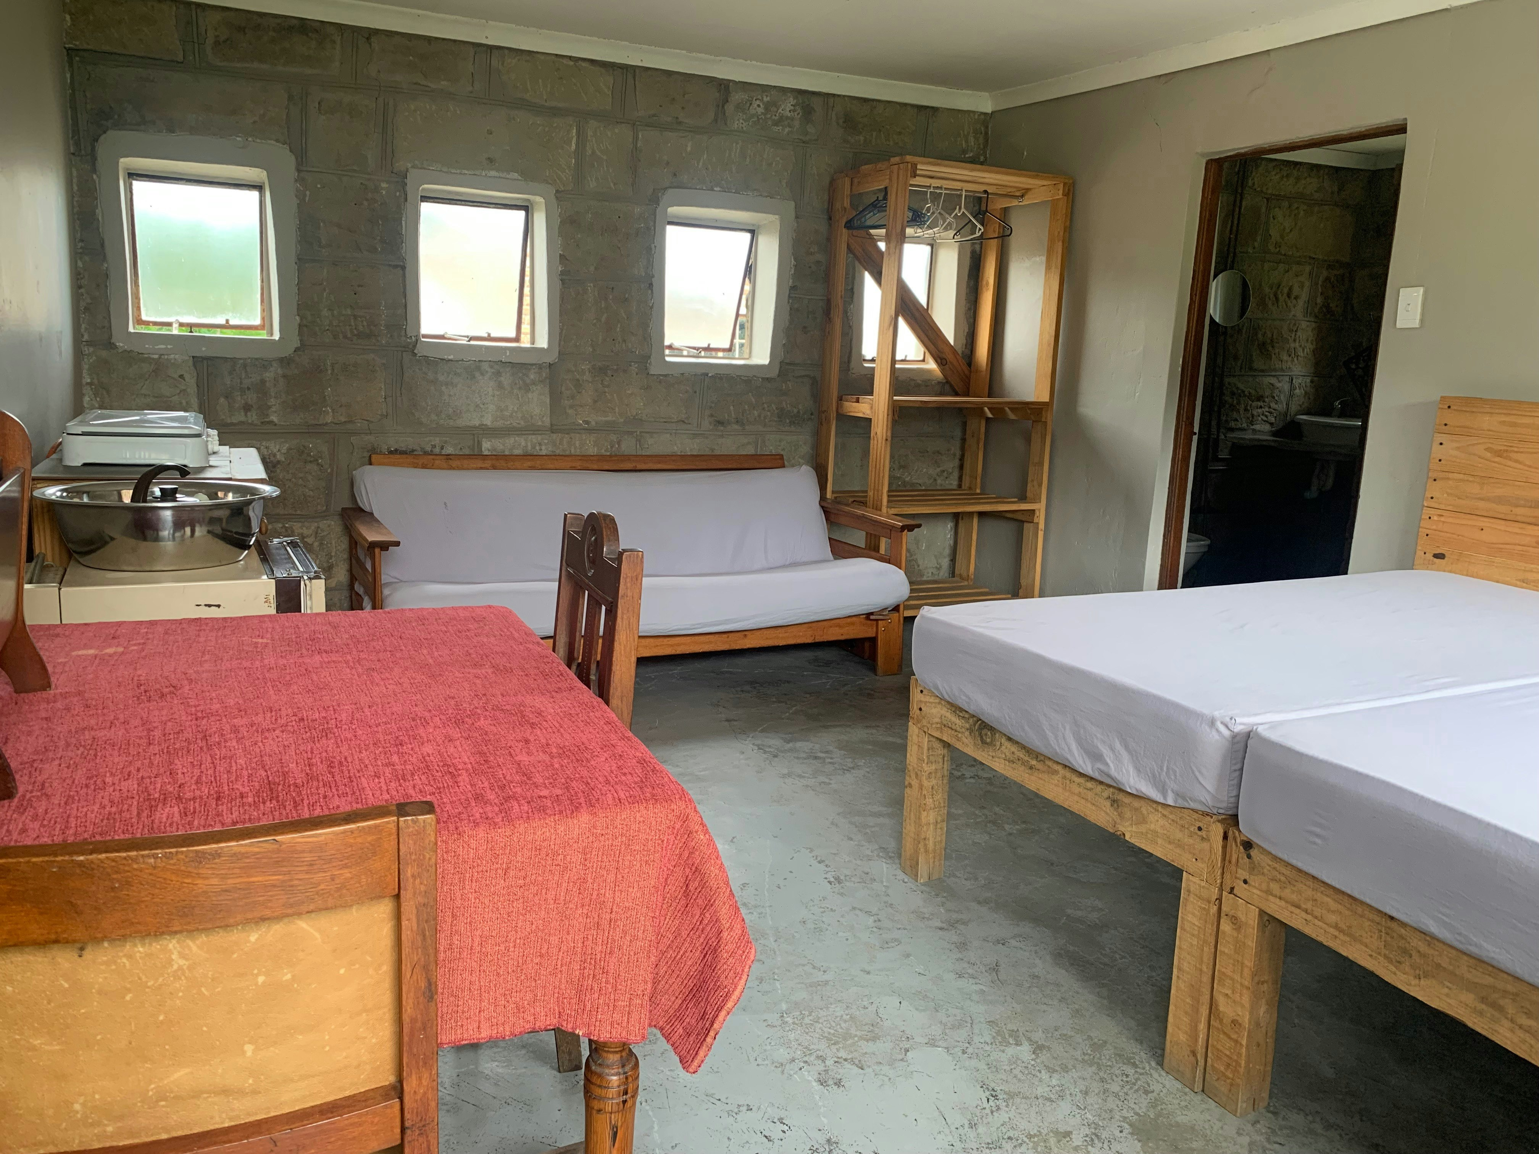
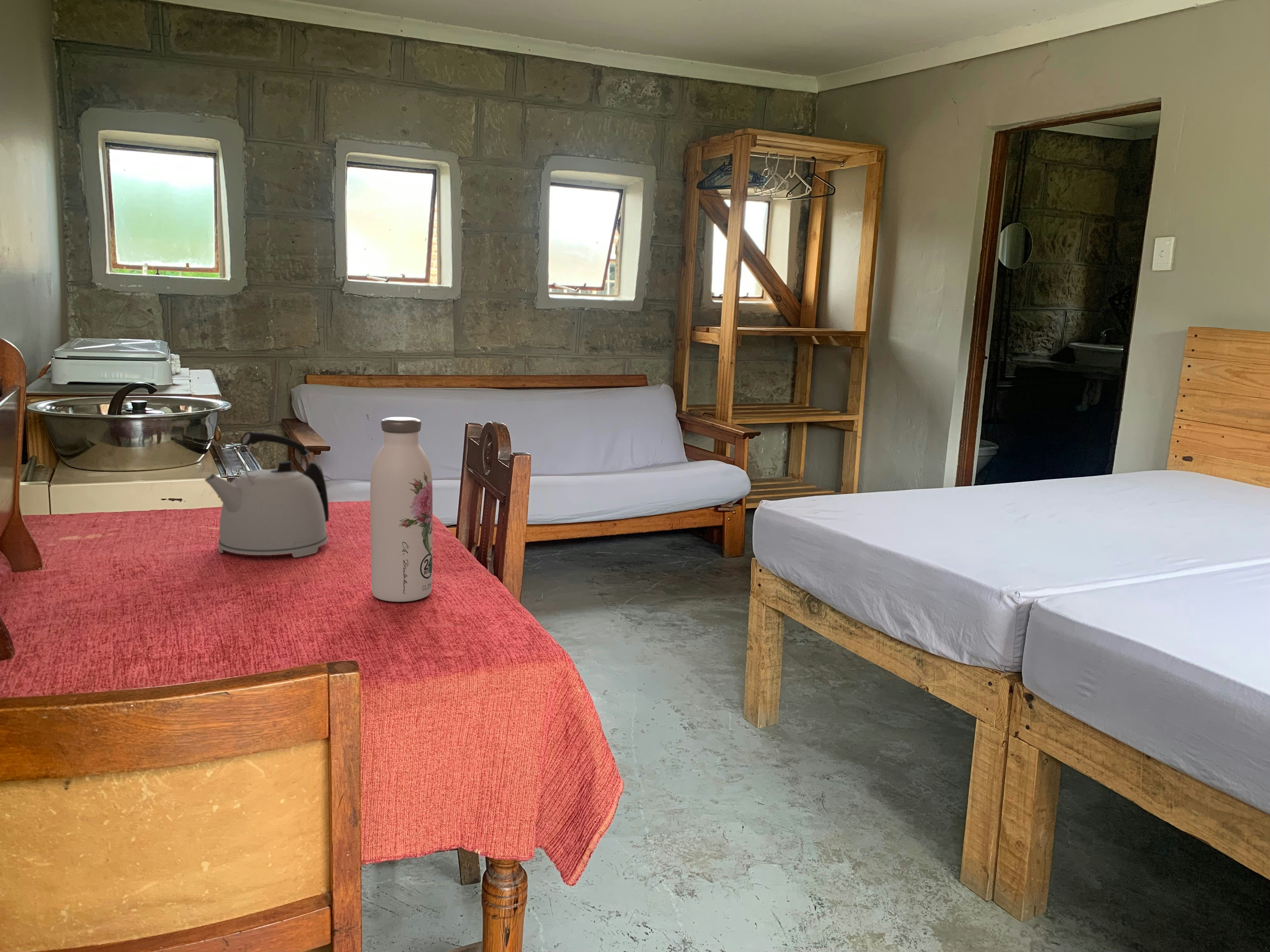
+ water bottle (402, 507)
+ kettle (269, 489)
